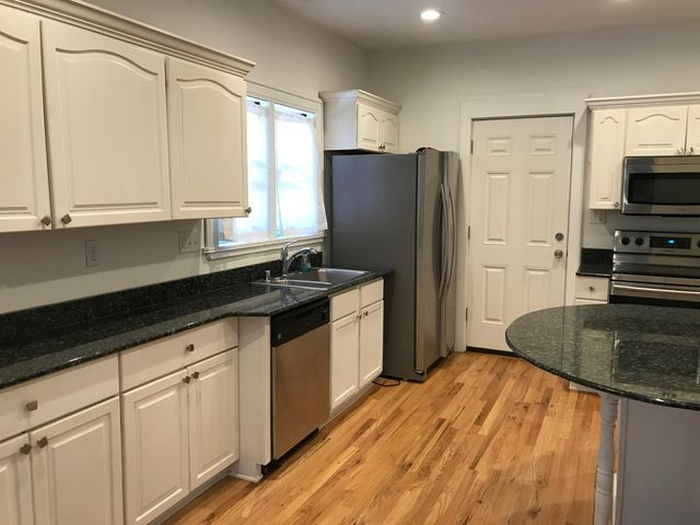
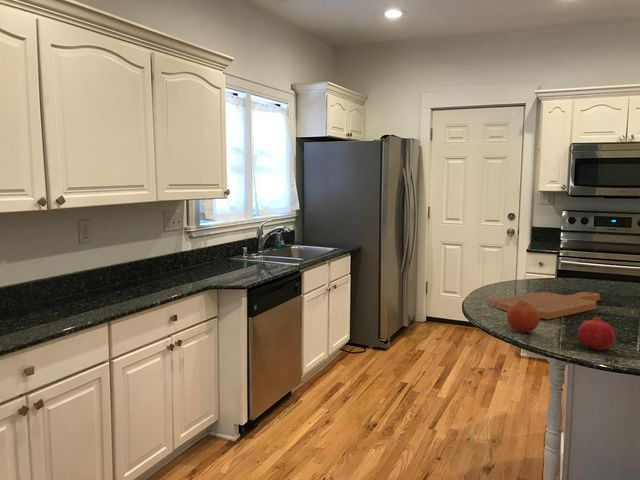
+ fruit (596, 331)
+ cutting board (548, 303)
+ fruit (523, 316)
